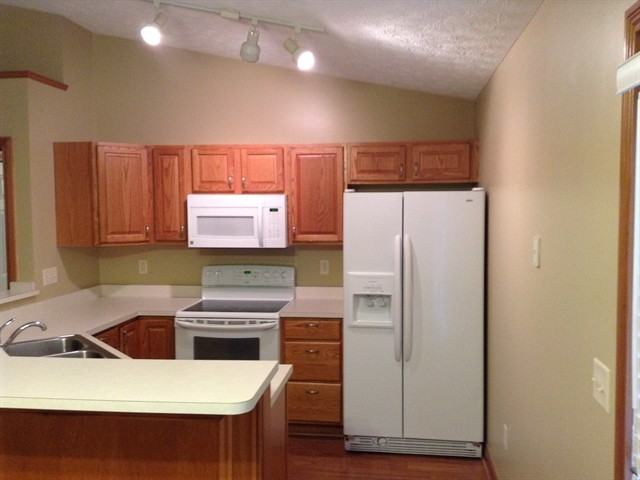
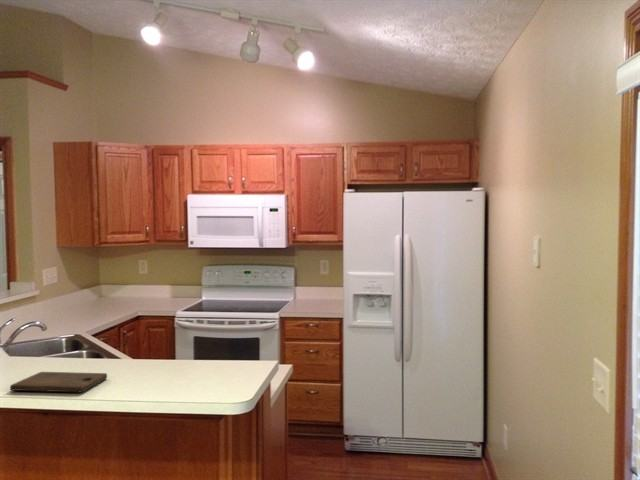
+ cutting board (60, 381)
